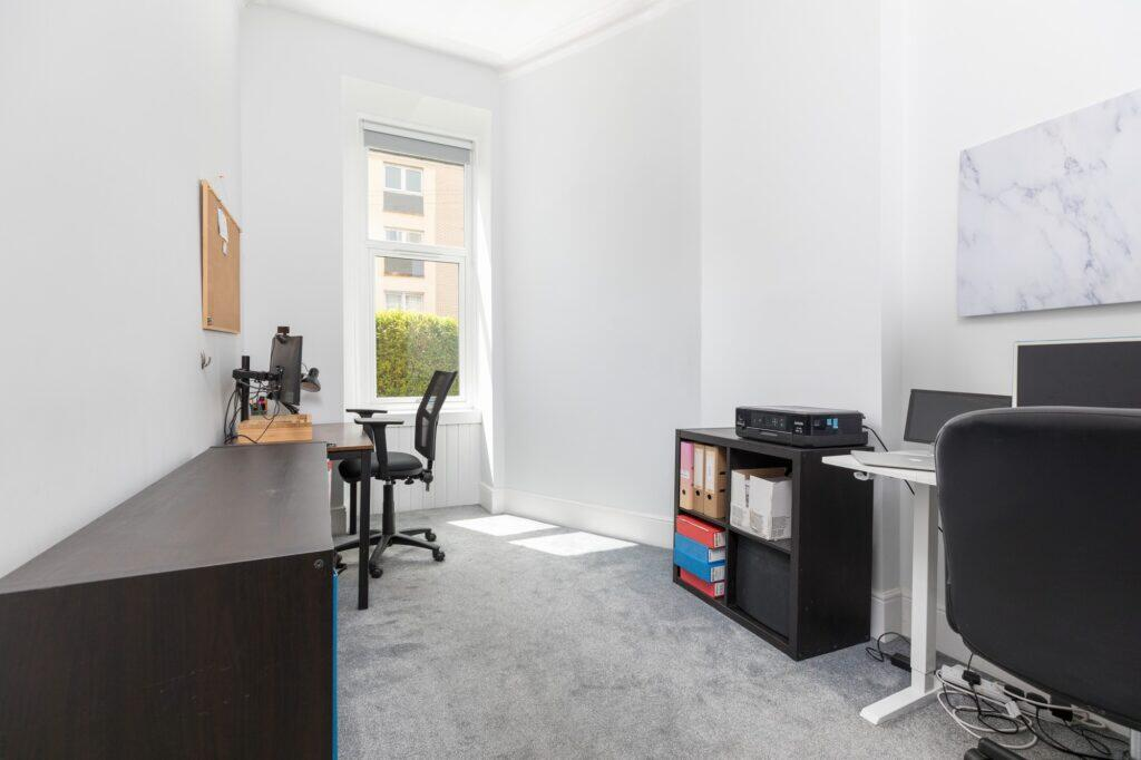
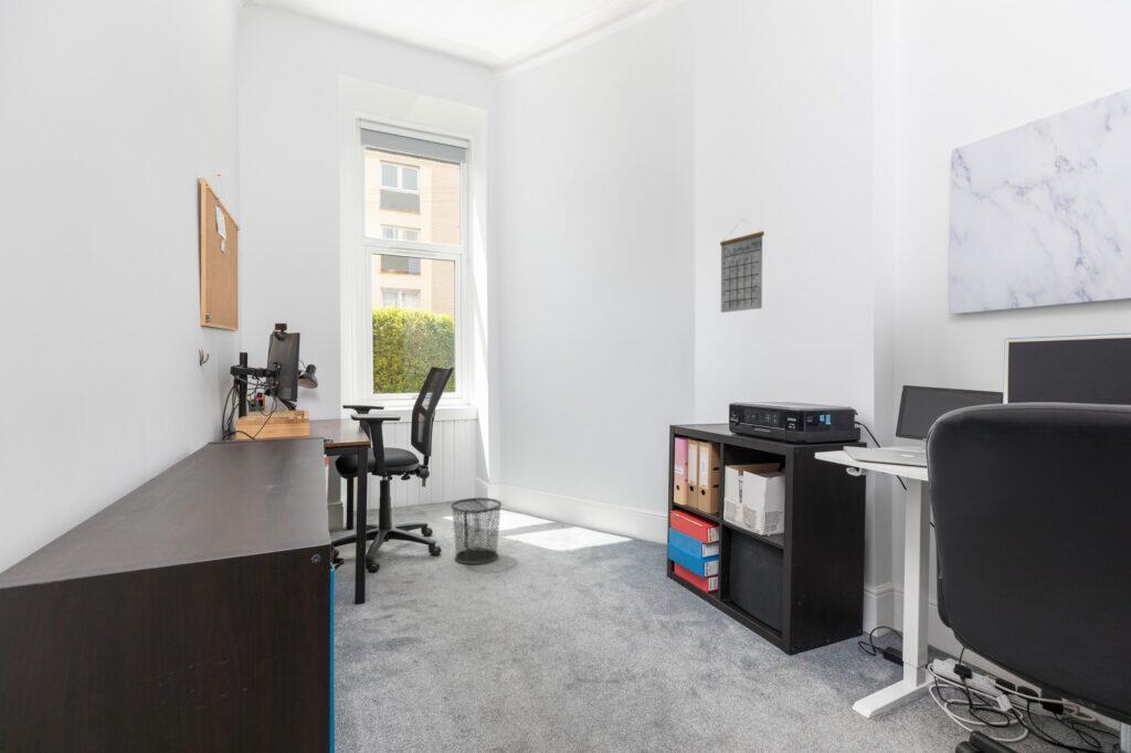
+ waste bin (476, 530)
+ calendar (741, 264)
